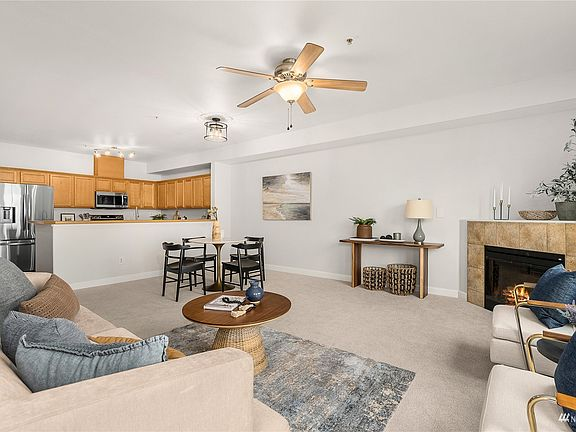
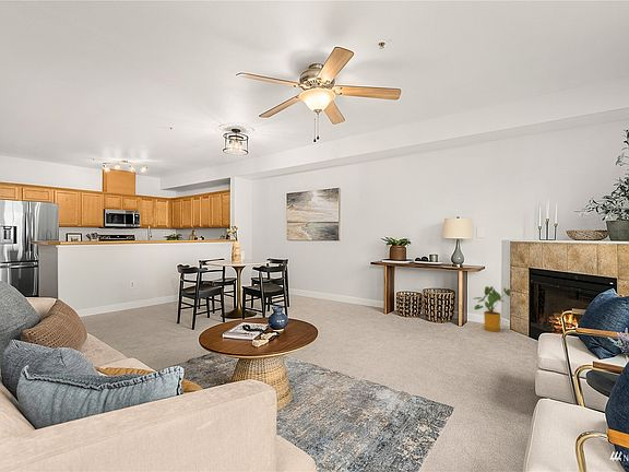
+ house plant (491, 308)
